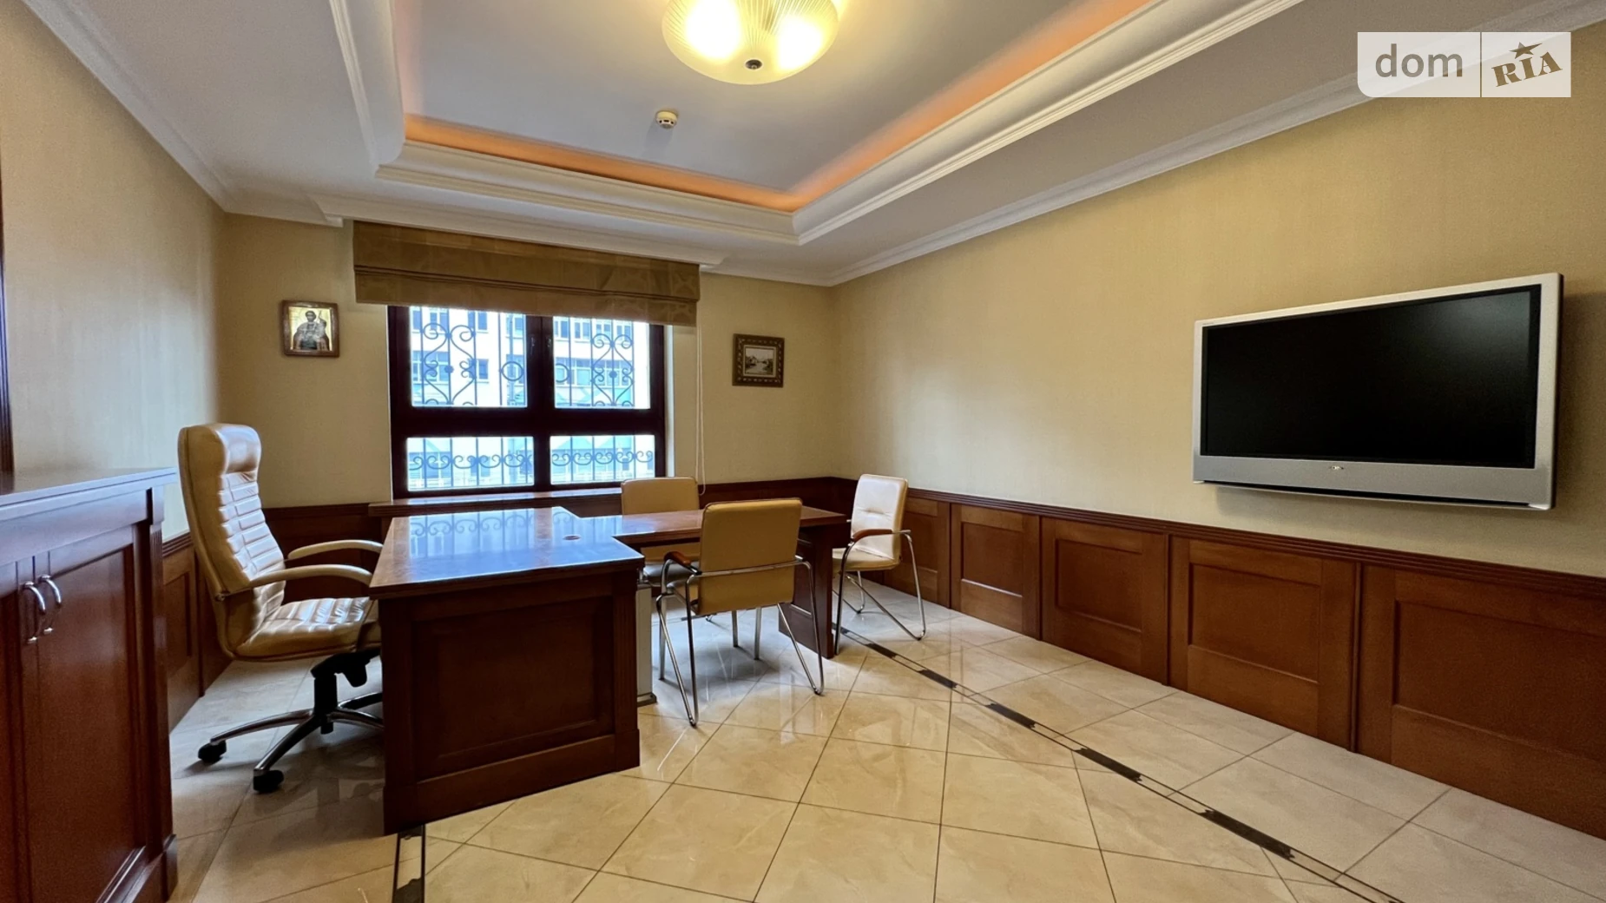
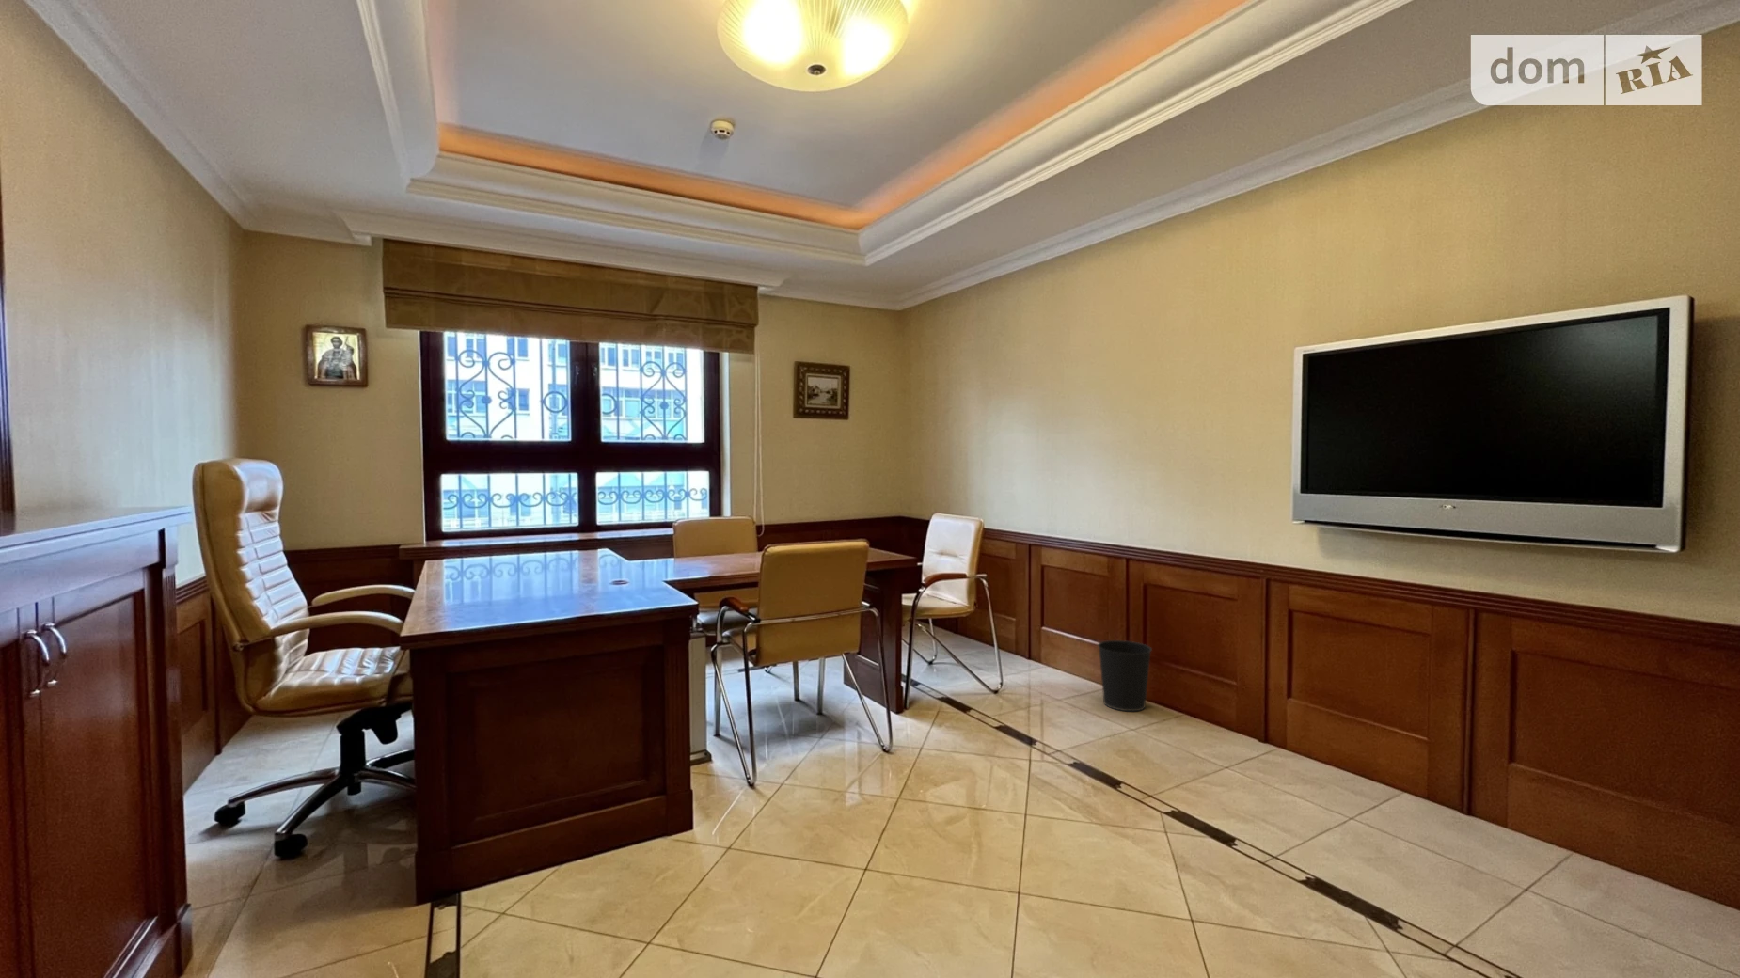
+ wastebasket (1123, 675)
